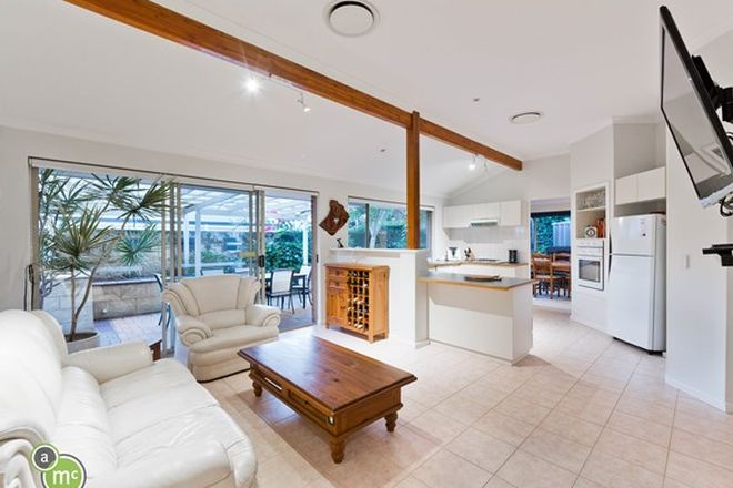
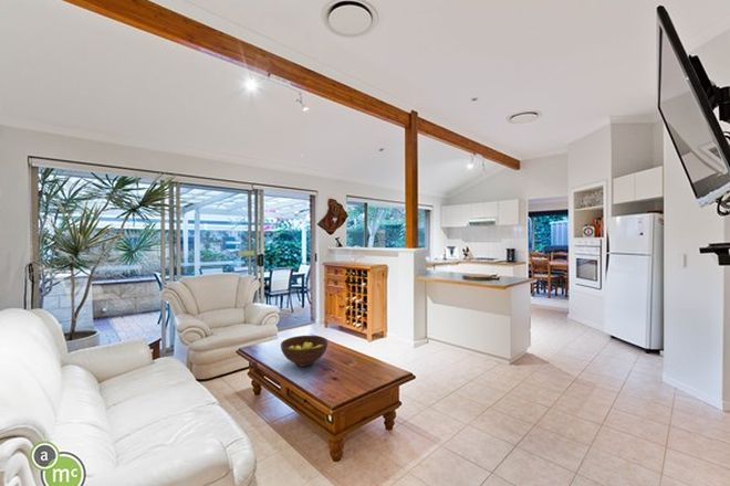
+ fruit bowl (304, 352)
